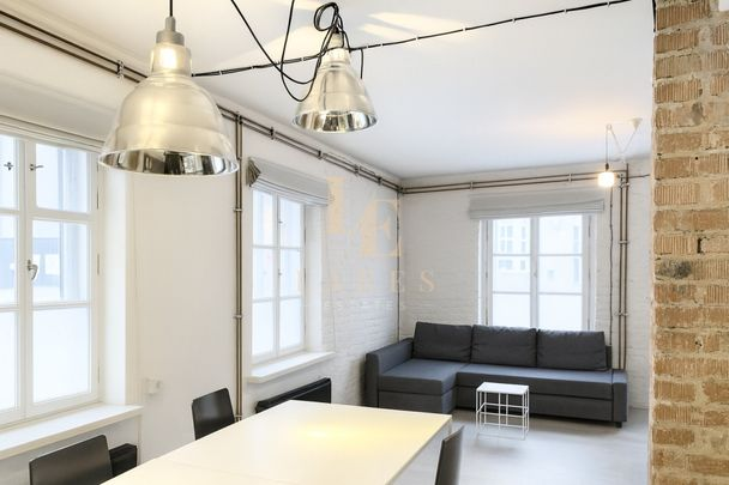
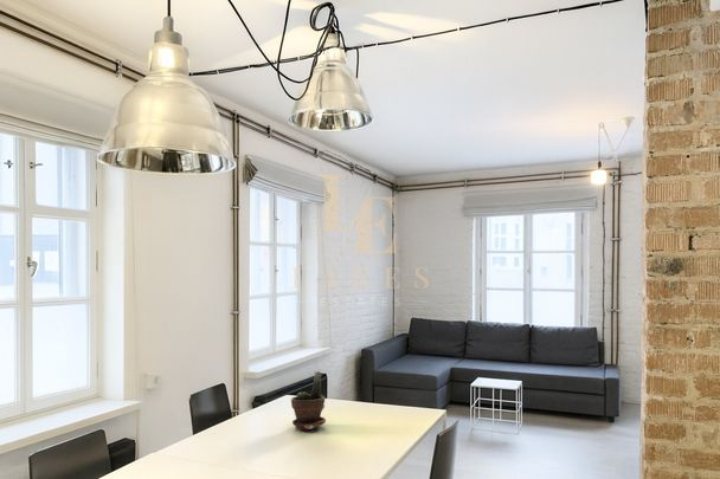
+ potted plant (308, 400)
